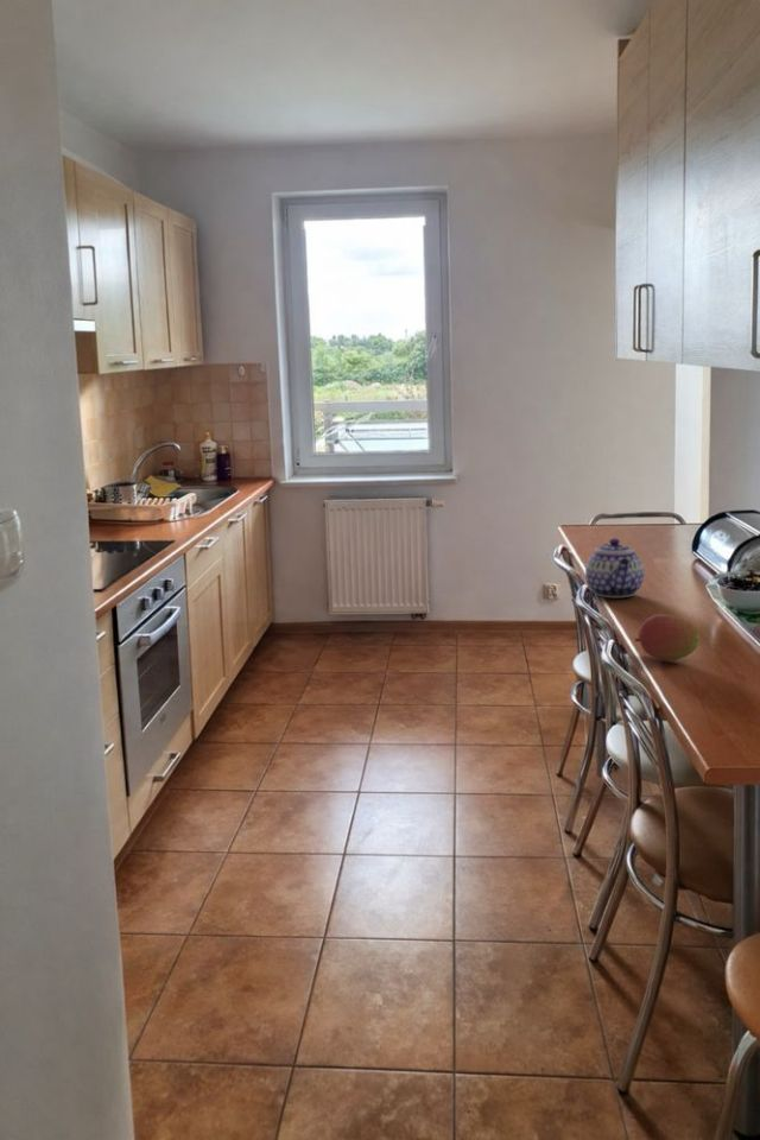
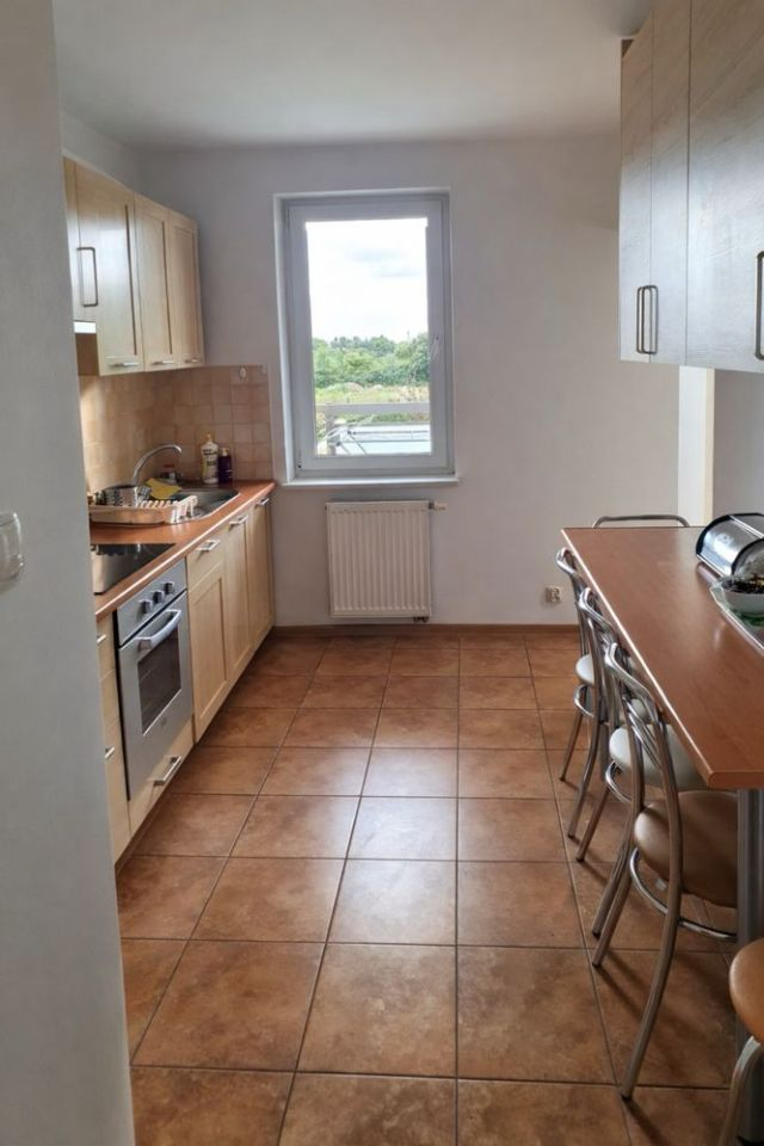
- fruit (666, 636)
- teapot (614, 566)
